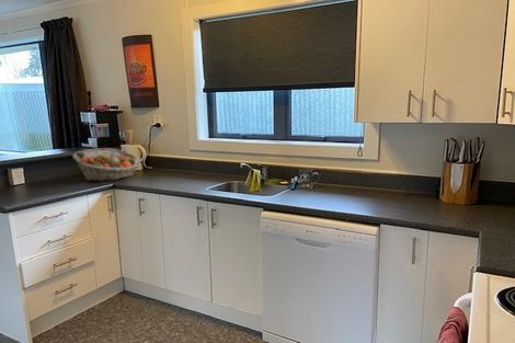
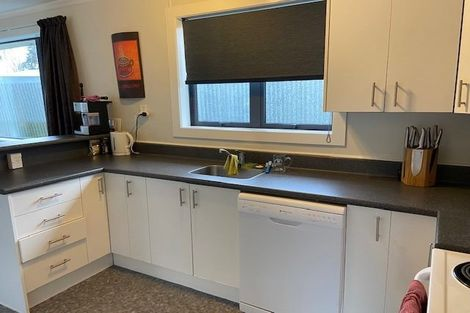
- fruit basket (107, 163)
